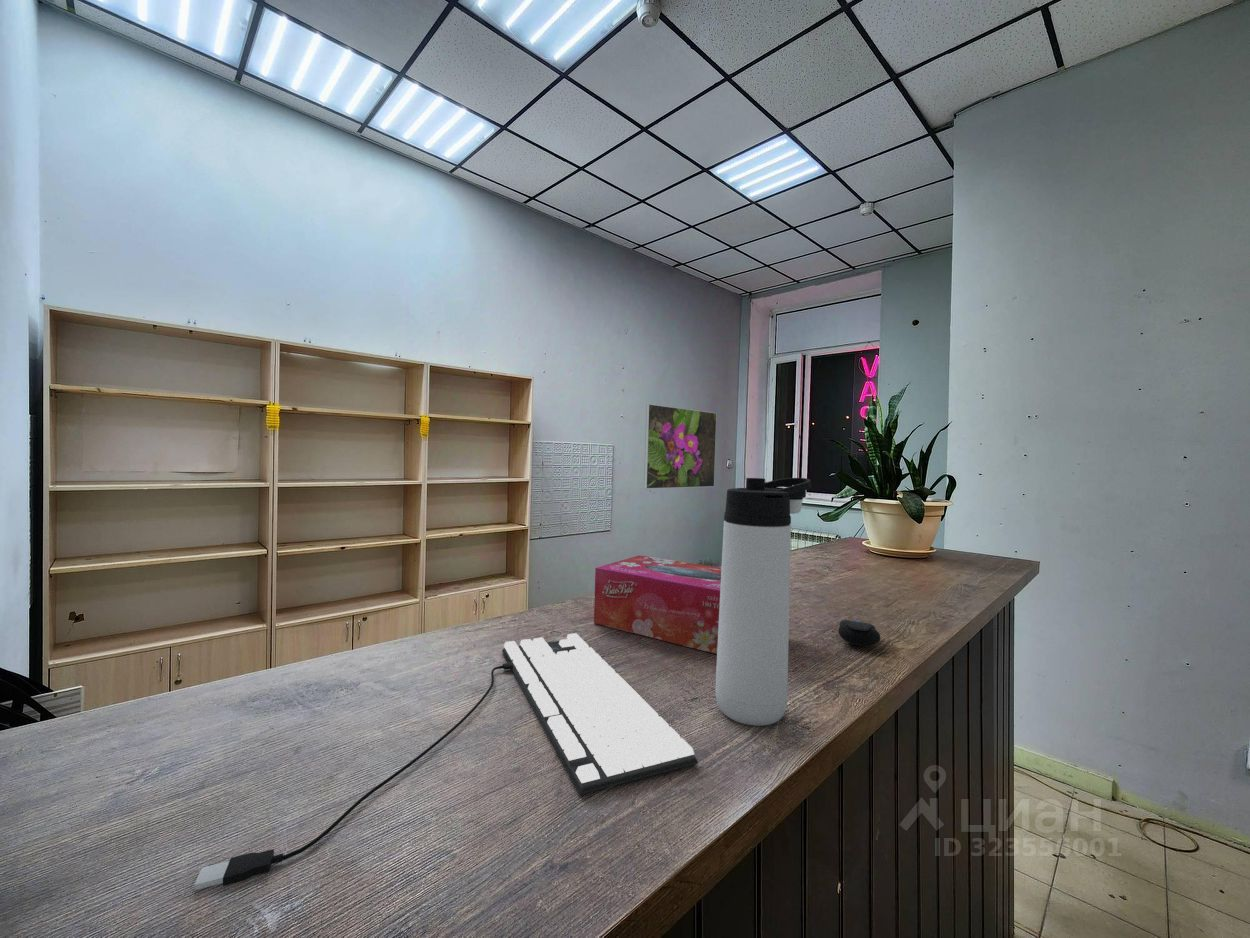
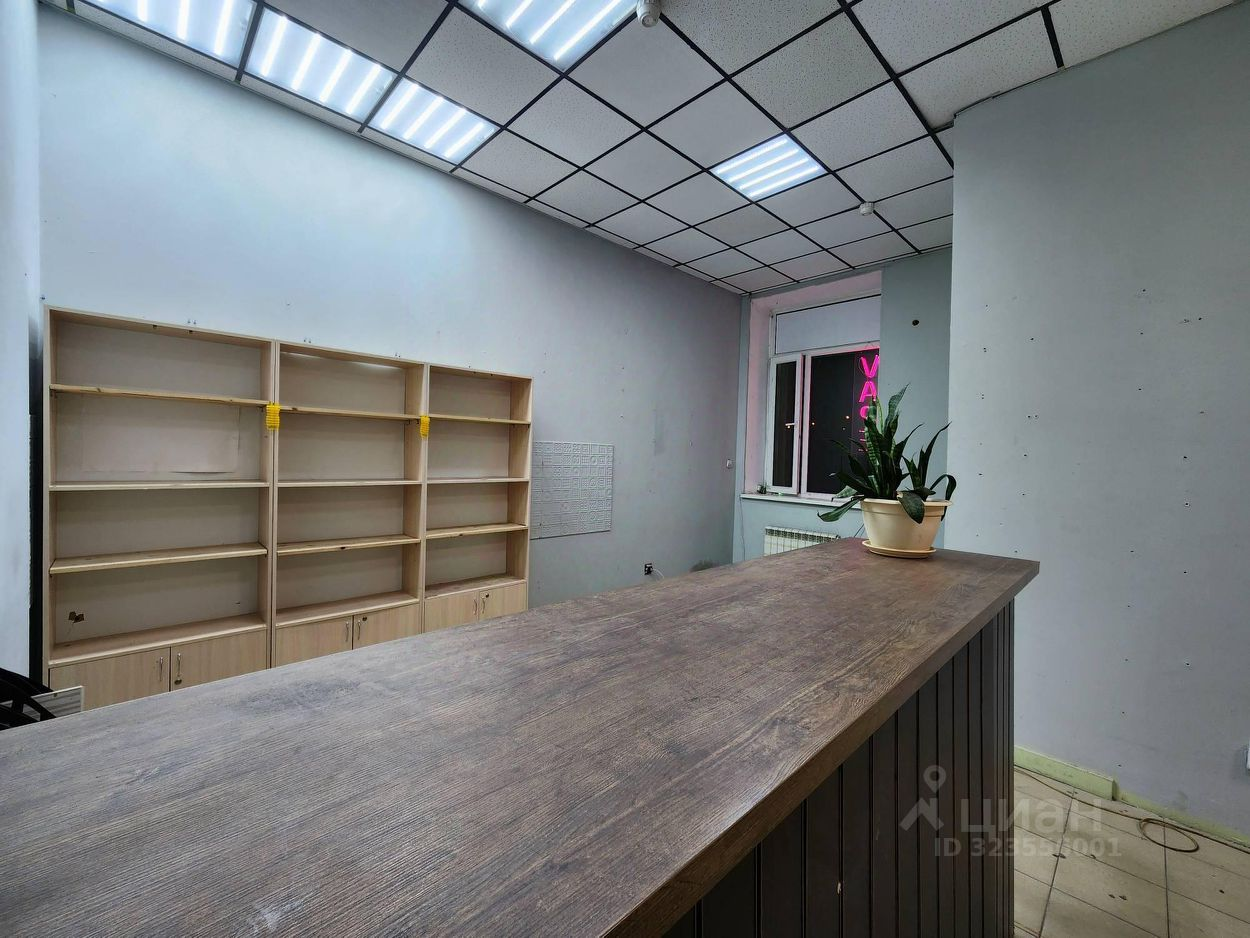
- thermos bottle (765, 592)
- tissue box (686, 600)
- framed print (682, 448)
- keyboard (469, 712)
- computer mouse (857, 630)
